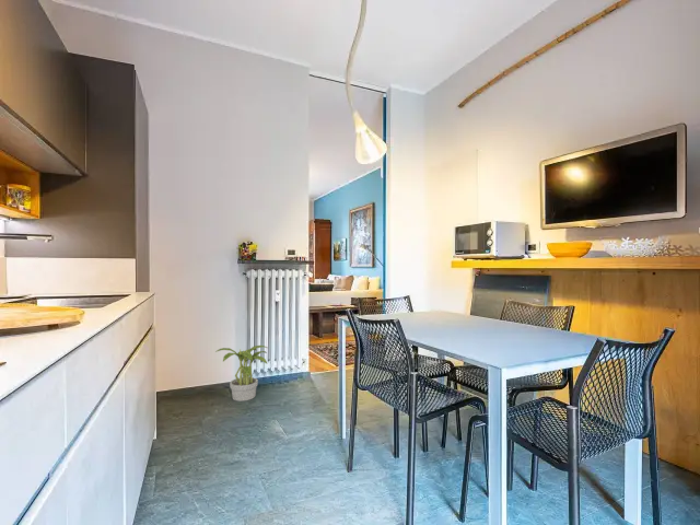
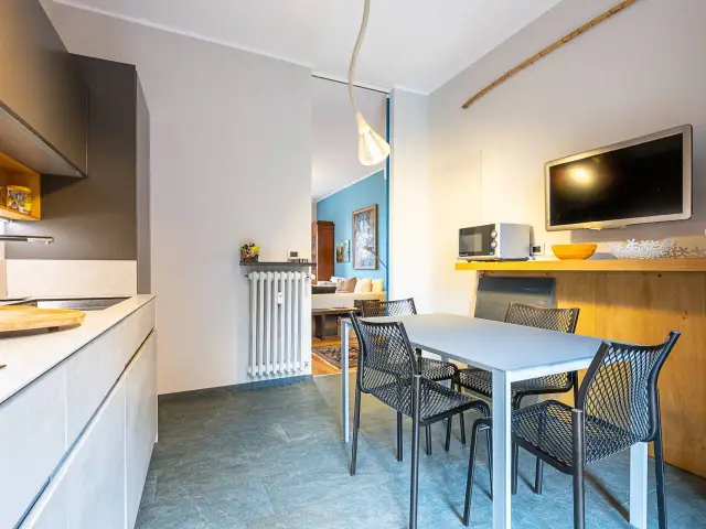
- potted plant (244, 372)
